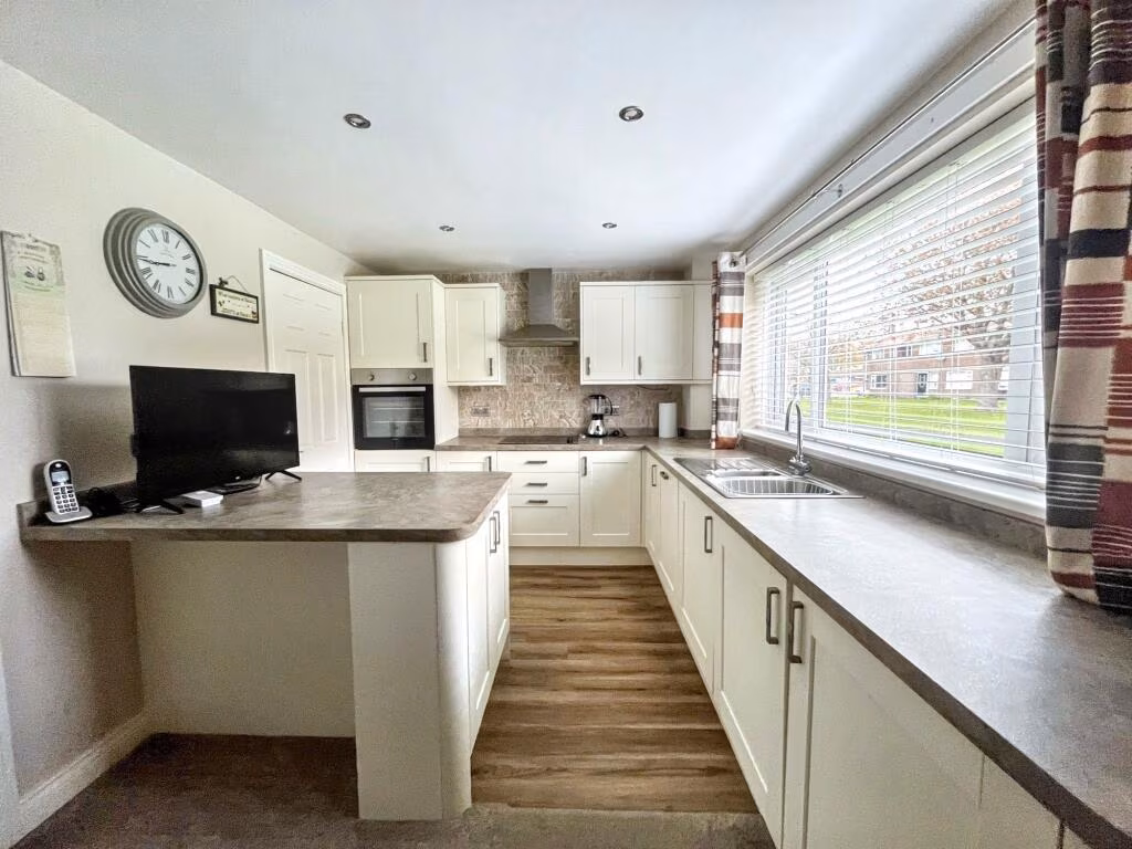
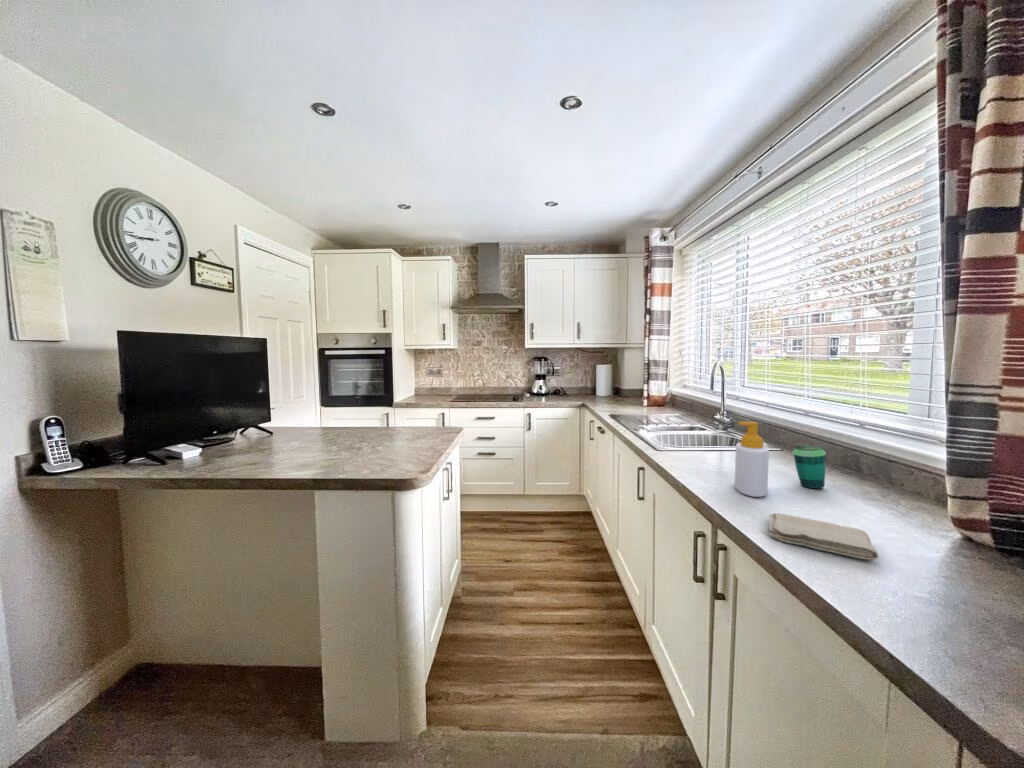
+ soap bottle (751, 456)
+ cup (808, 466)
+ washcloth (817, 533)
